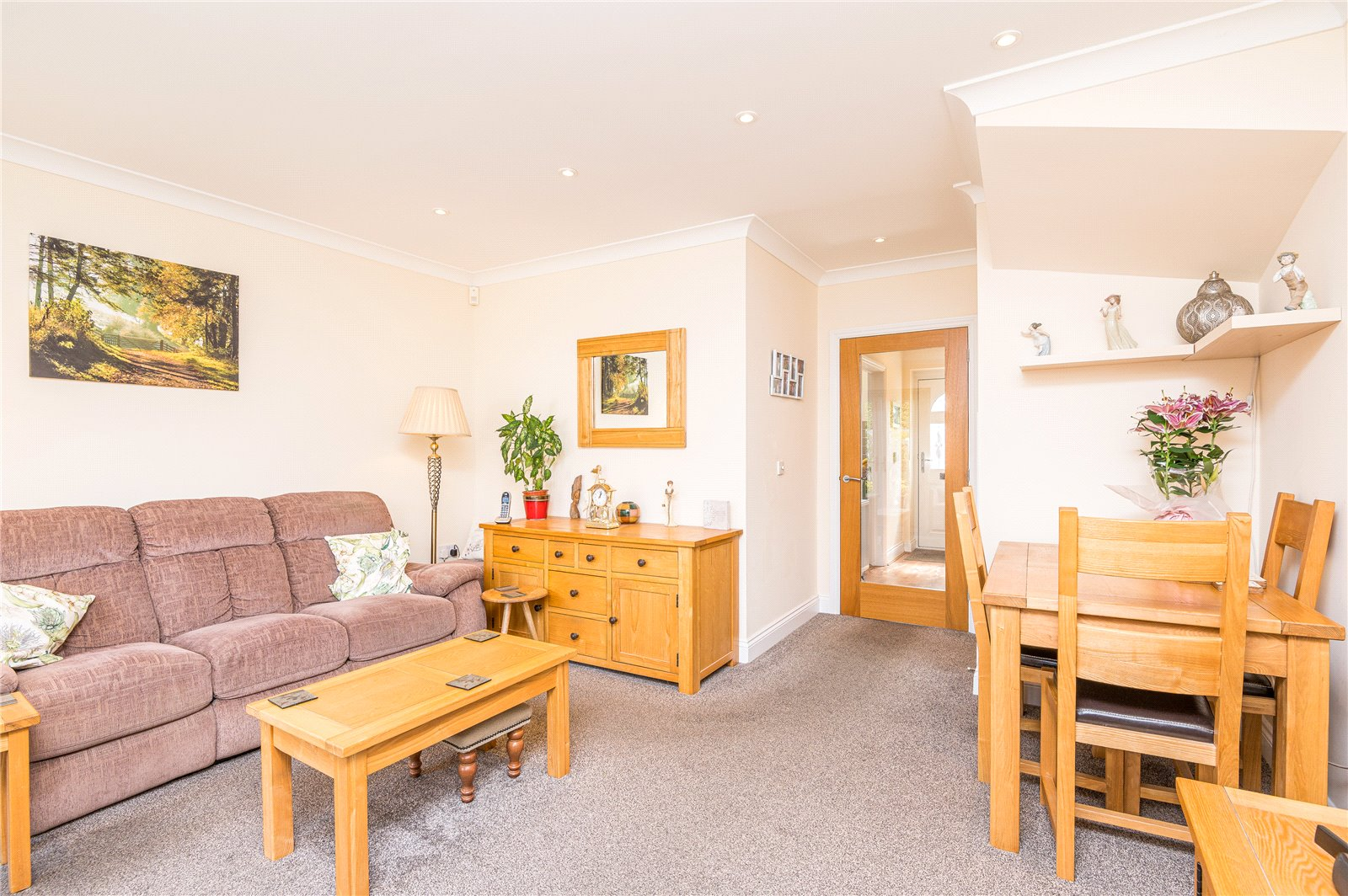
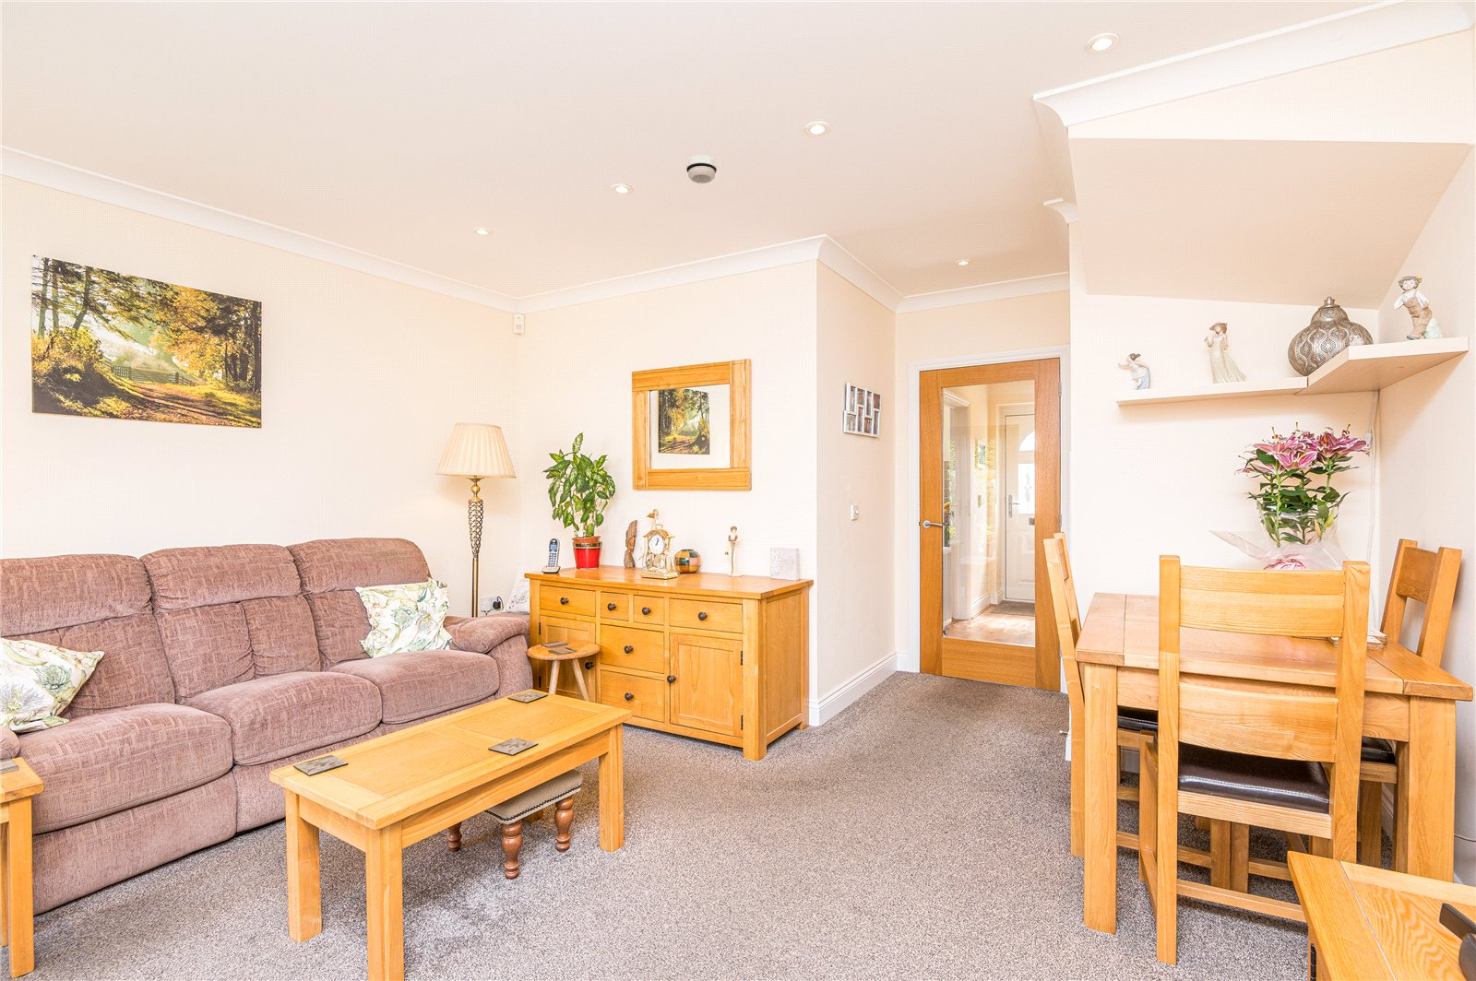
+ smoke detector (701, 170)
